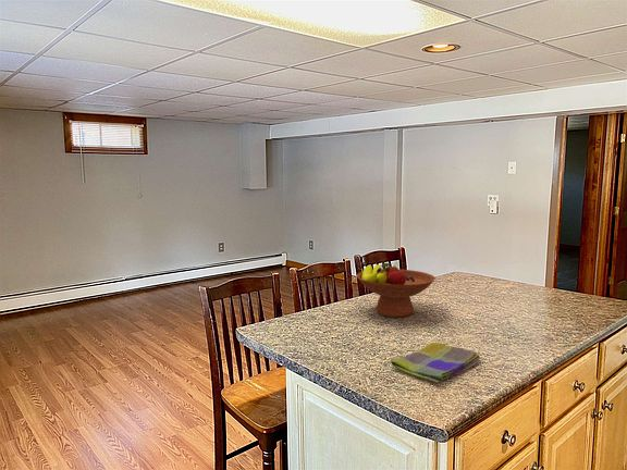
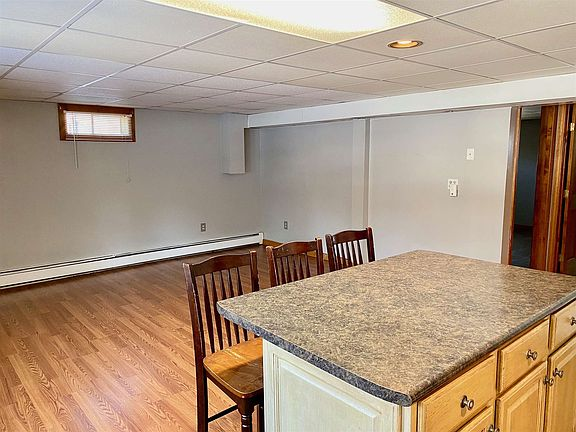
- dish towel (435, 359)
- fruit bowl (395, 287)
